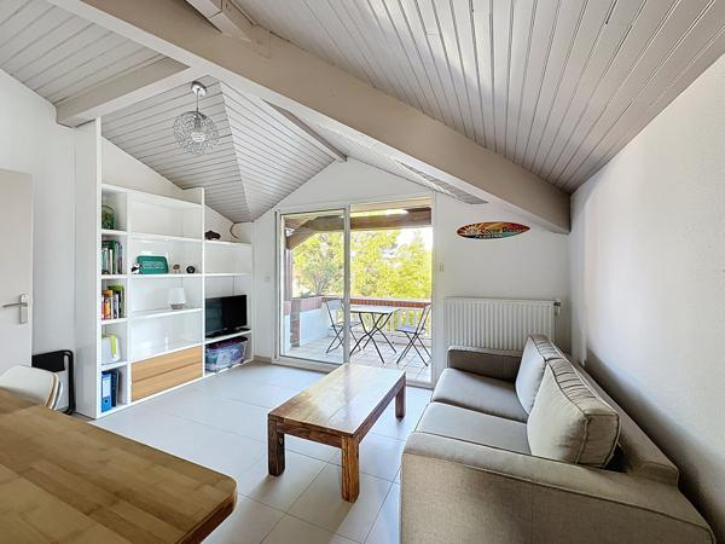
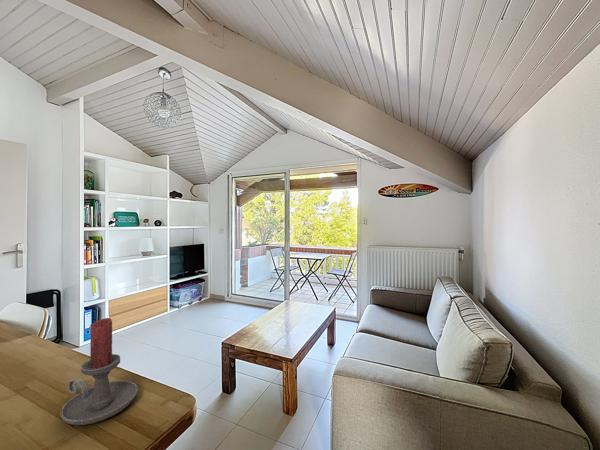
+ candle holder (95, 361)
